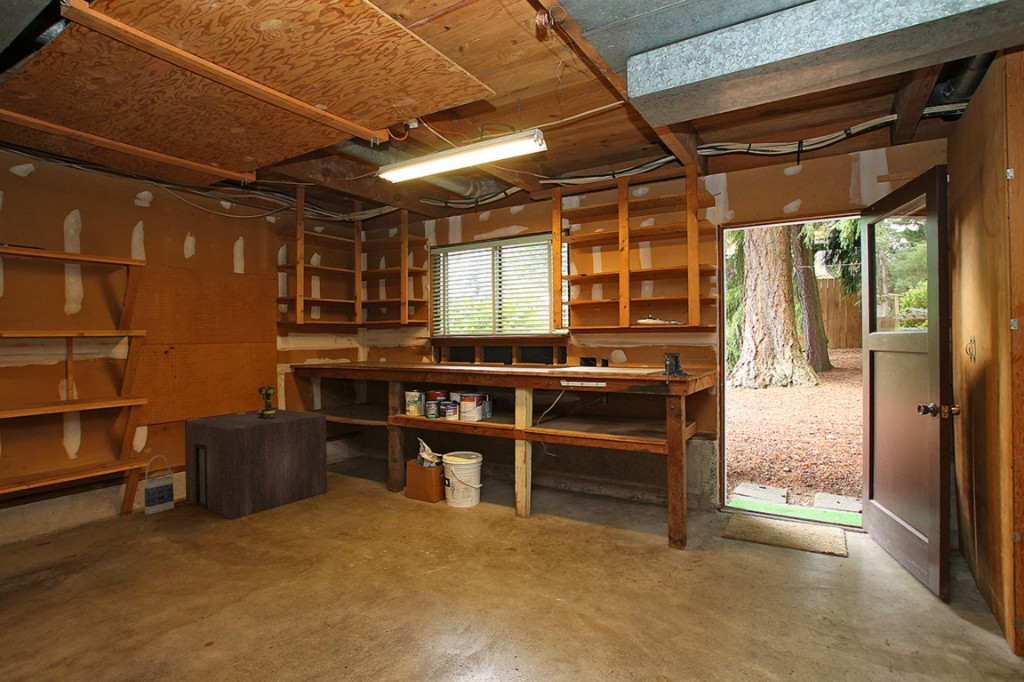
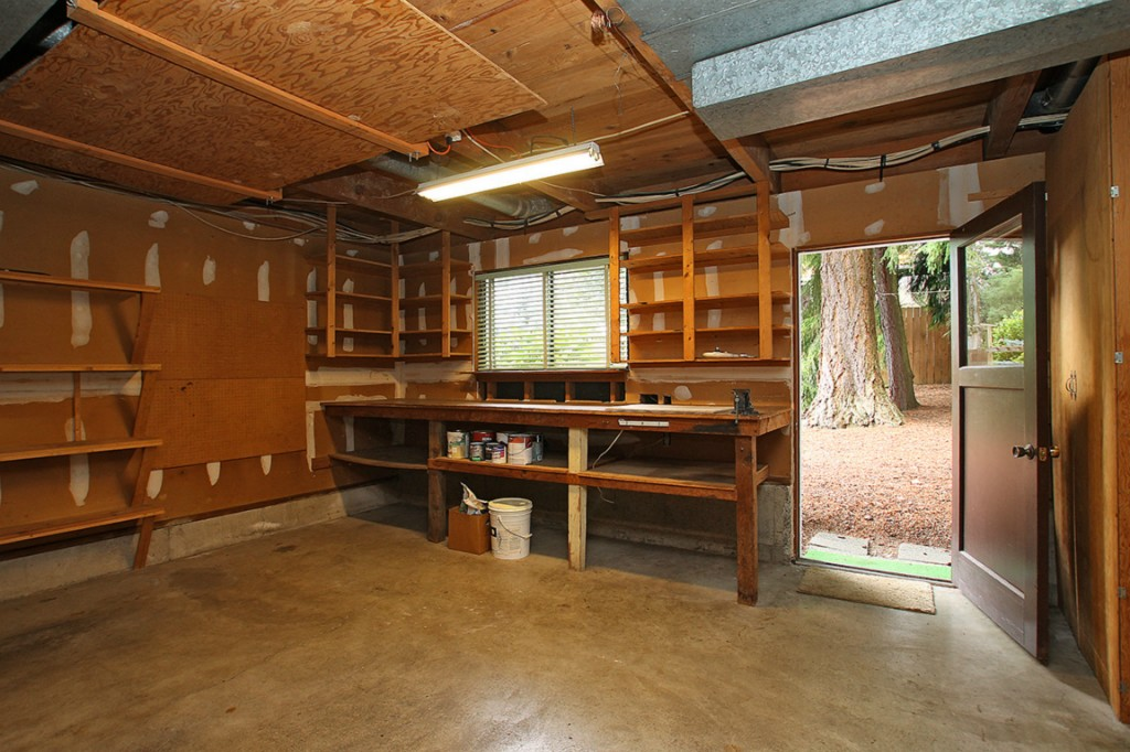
- power drill (265, 401)
- bag (159, 482)
- storage cabinet (257, 457)
